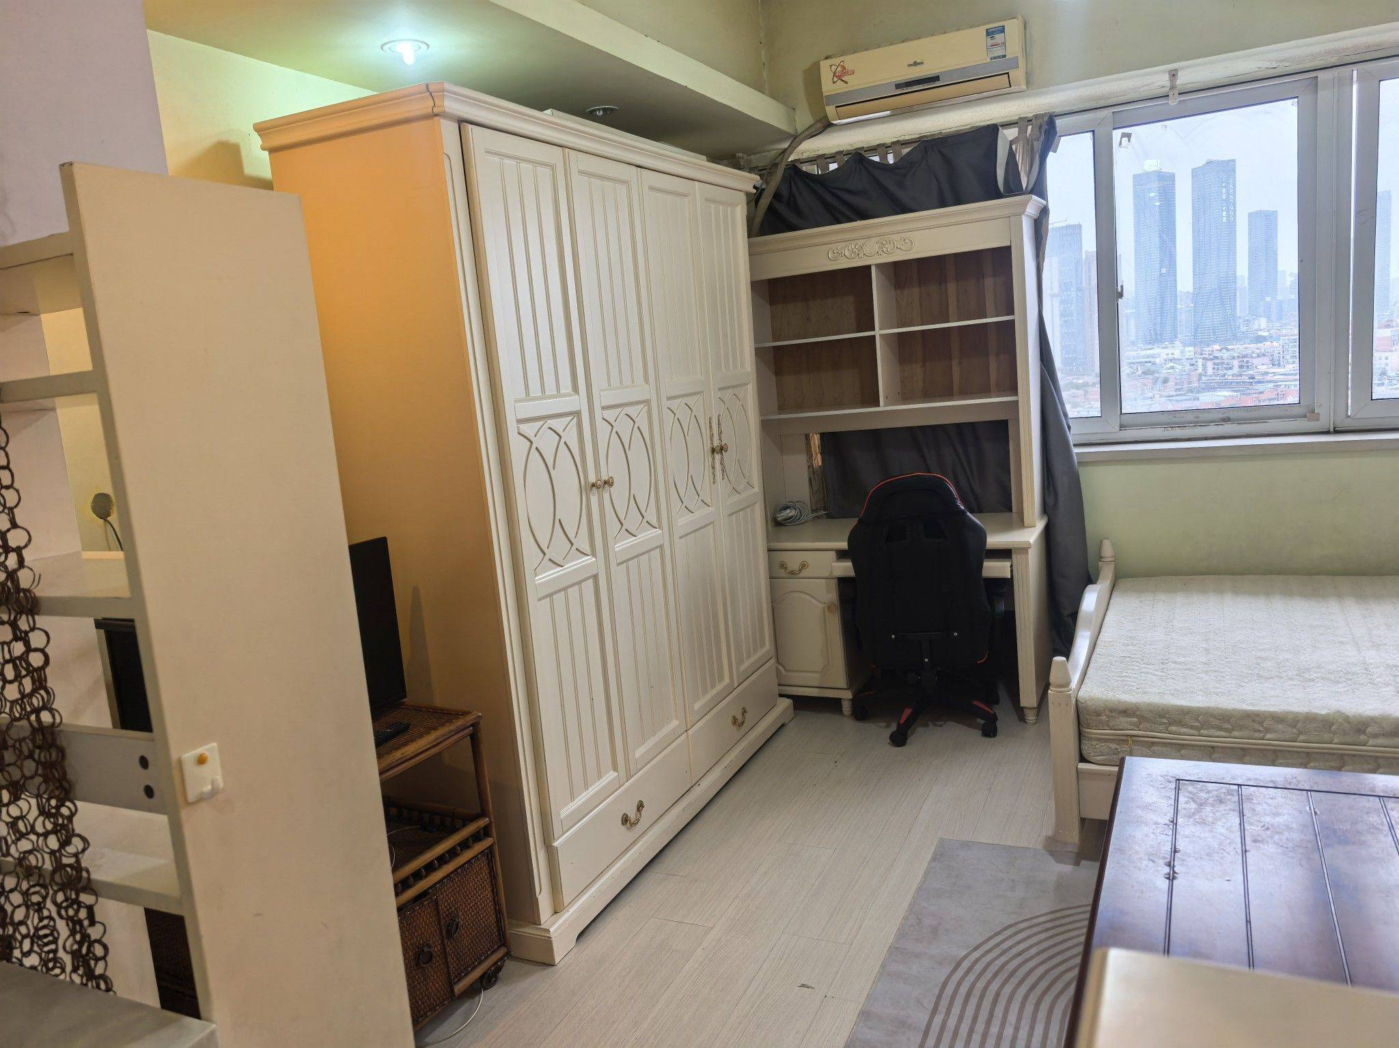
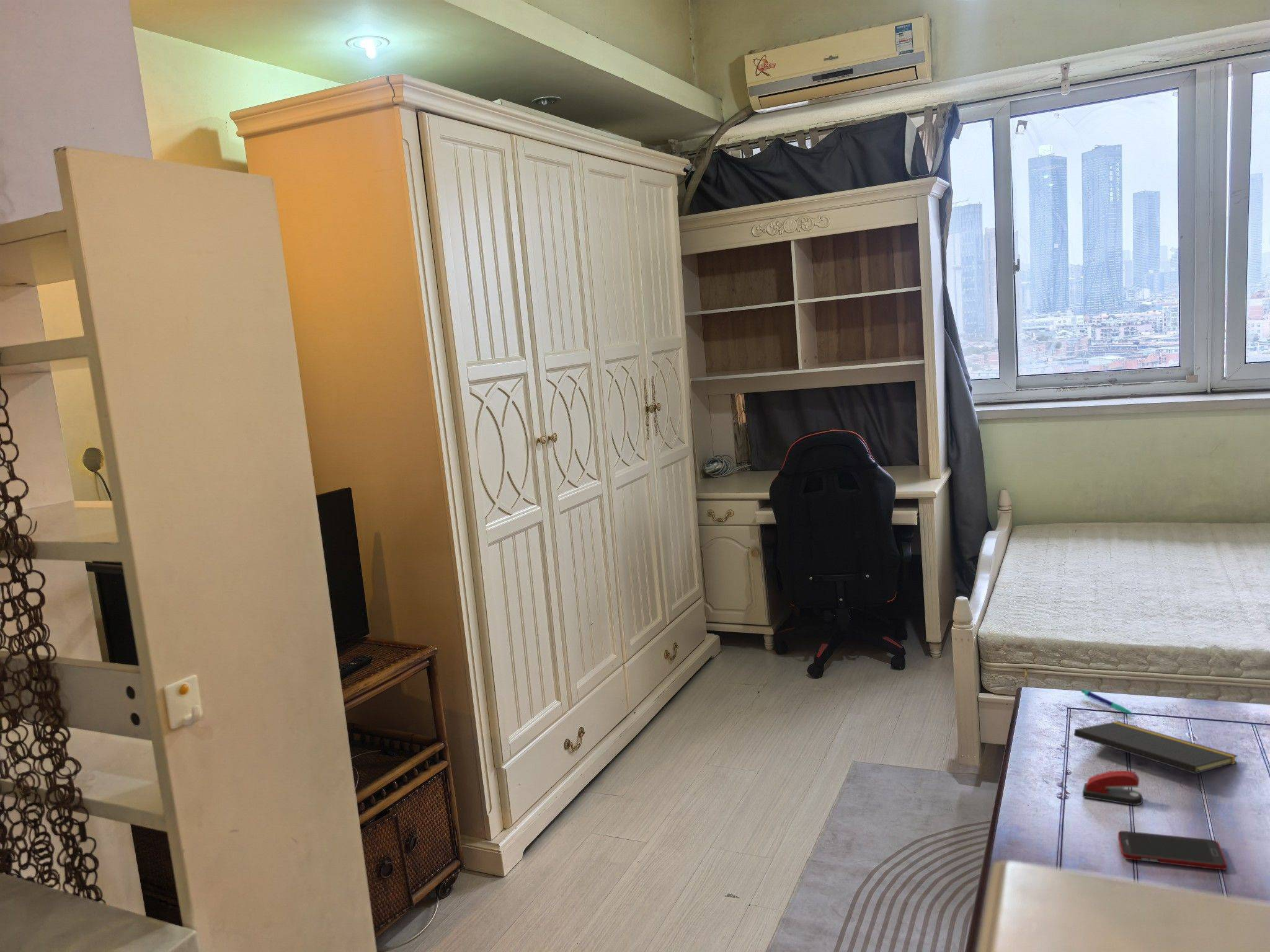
+ notepad (1153, 746)
+ pen (1107, 702)
+ stapler (1112, 784)
+ cell phone (1170, 850)
